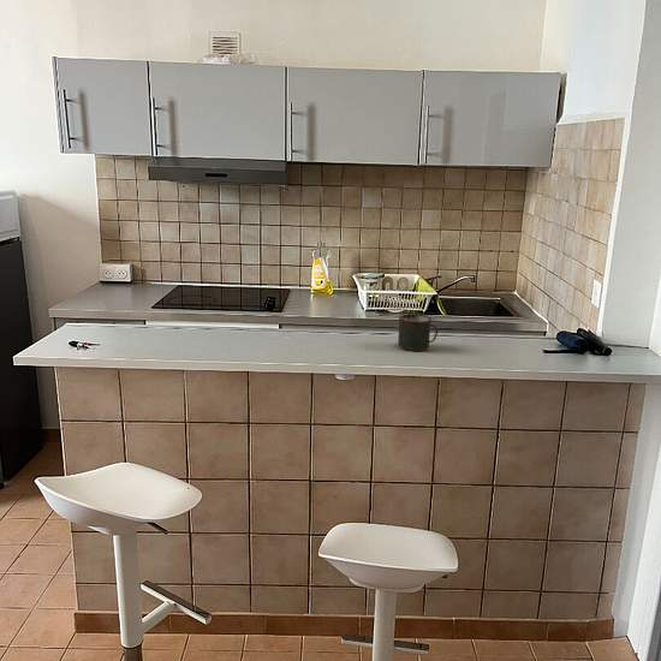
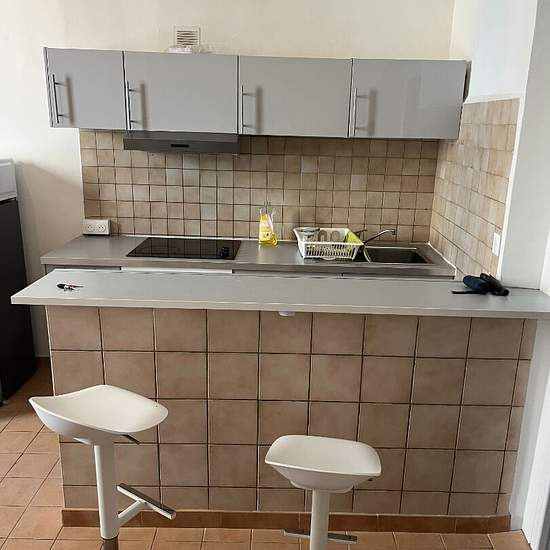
- mug (418, 333)
